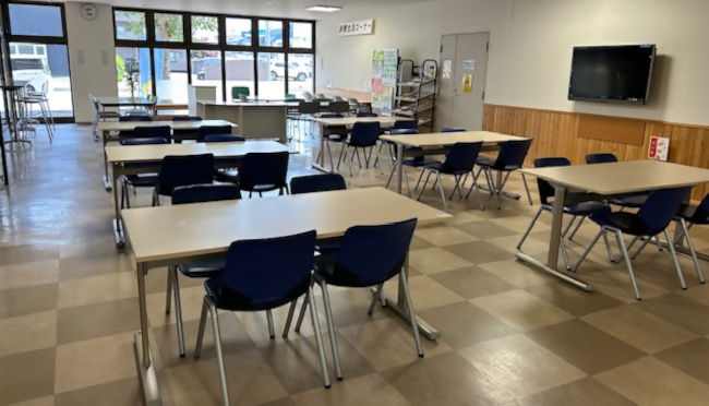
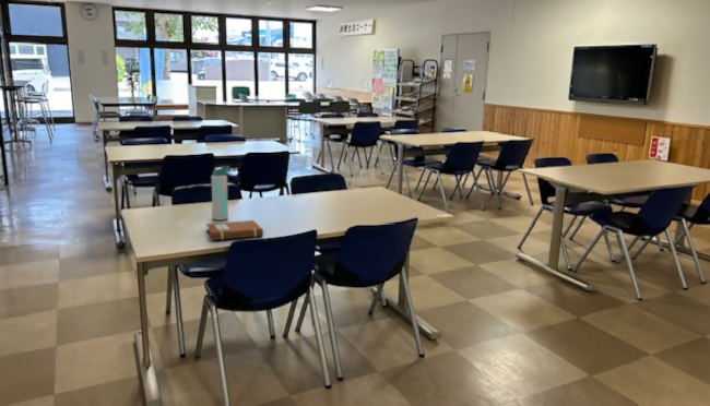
+ water bottle (220, 192)
+ notebook (233, 229)
